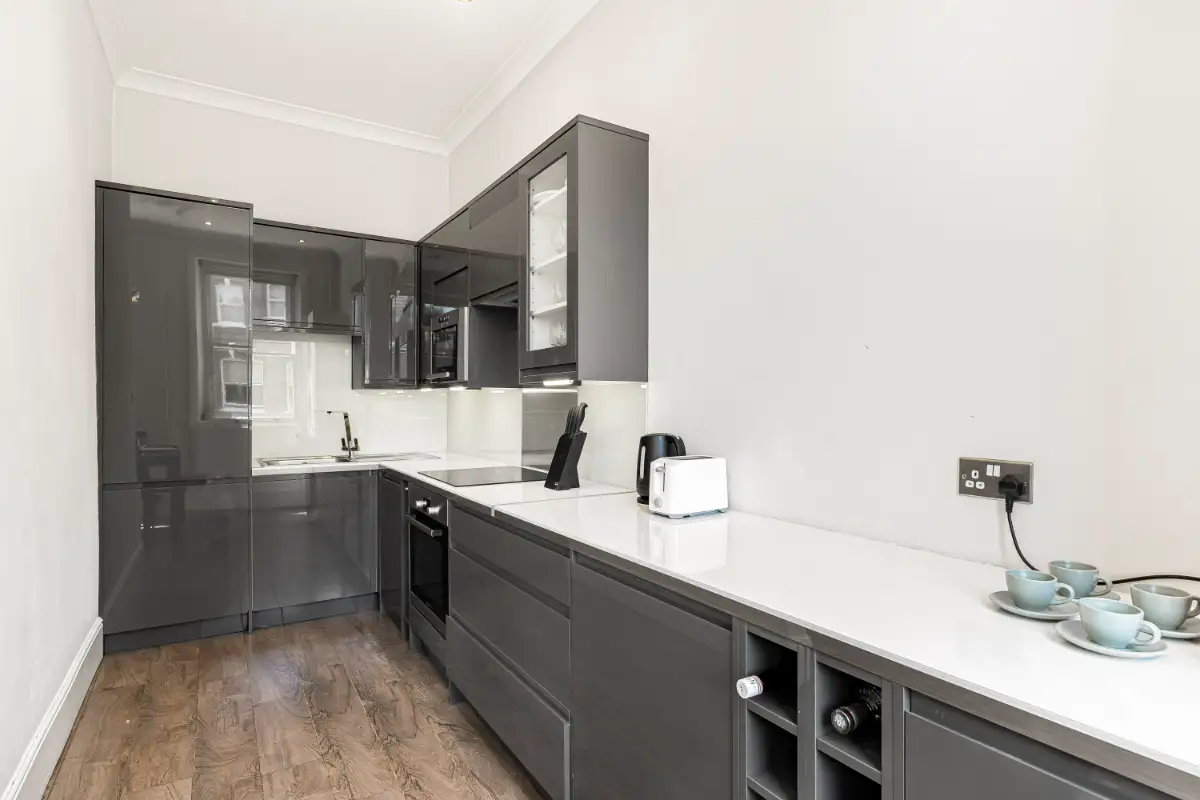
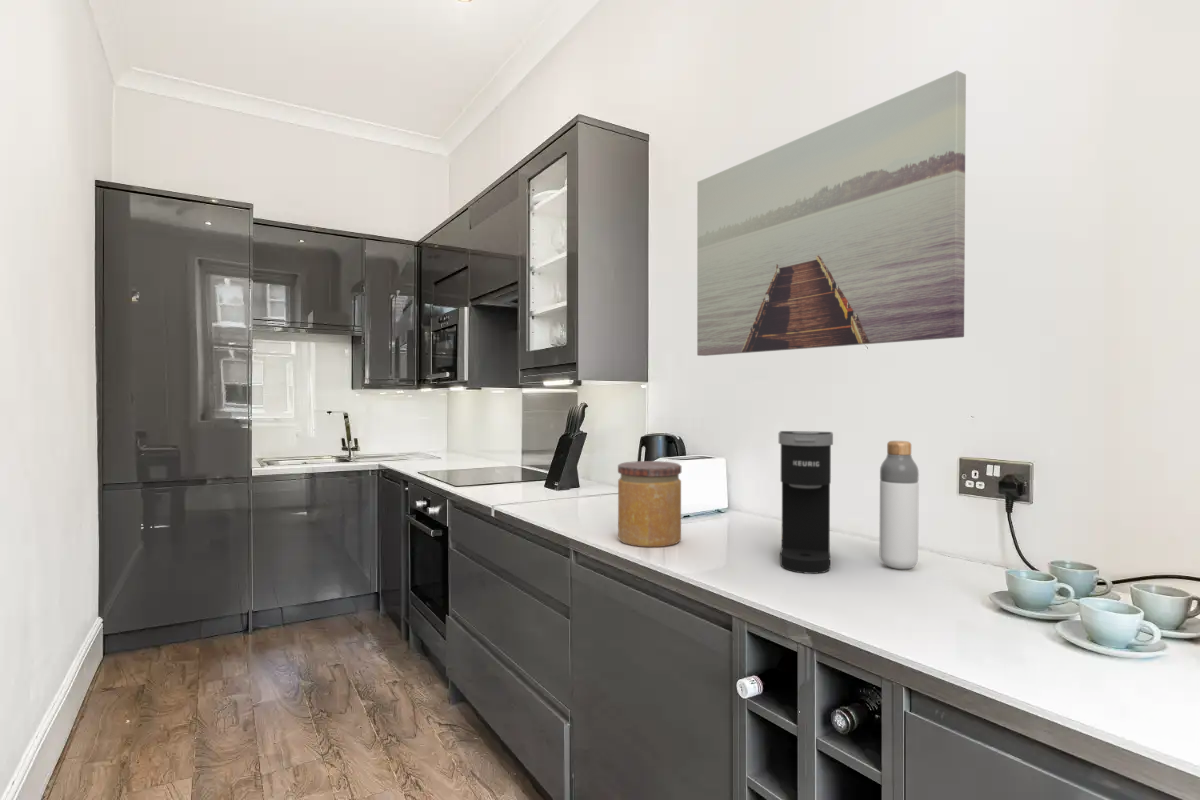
+ bottle (898, 503)
+ jar (649, 502)
+ coffee maker (805, 494)
+ wall art (803, 243)
